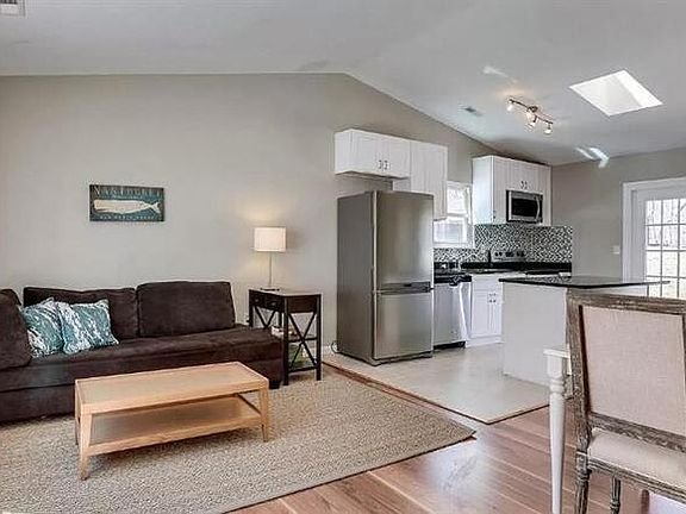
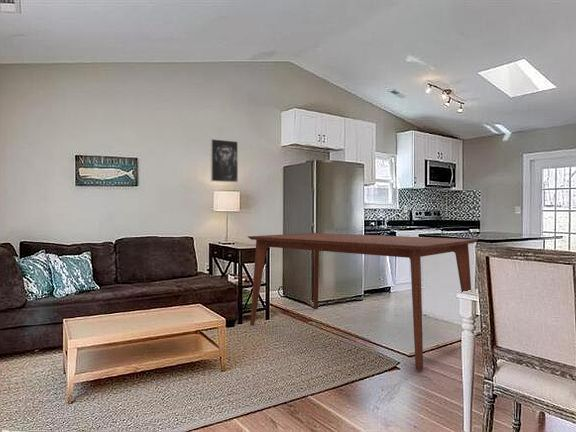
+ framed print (224, 161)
+ dining table (355, 253)
